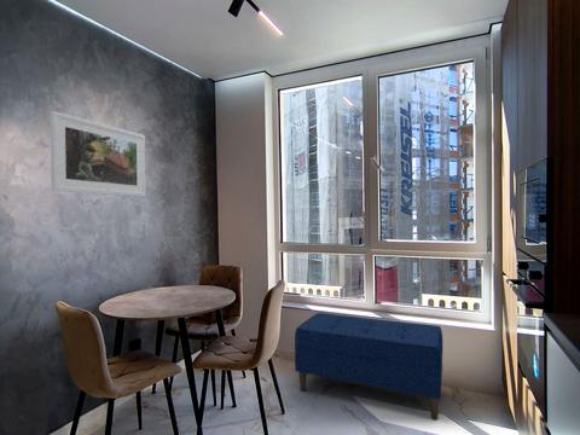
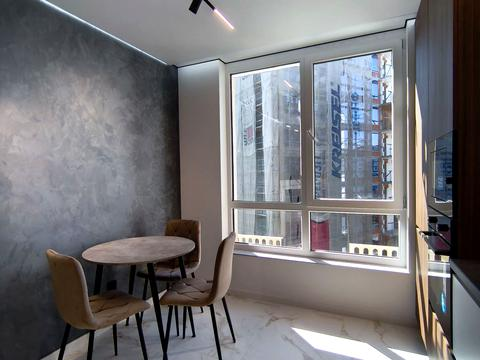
- bench (369, 358)
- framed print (104, 158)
